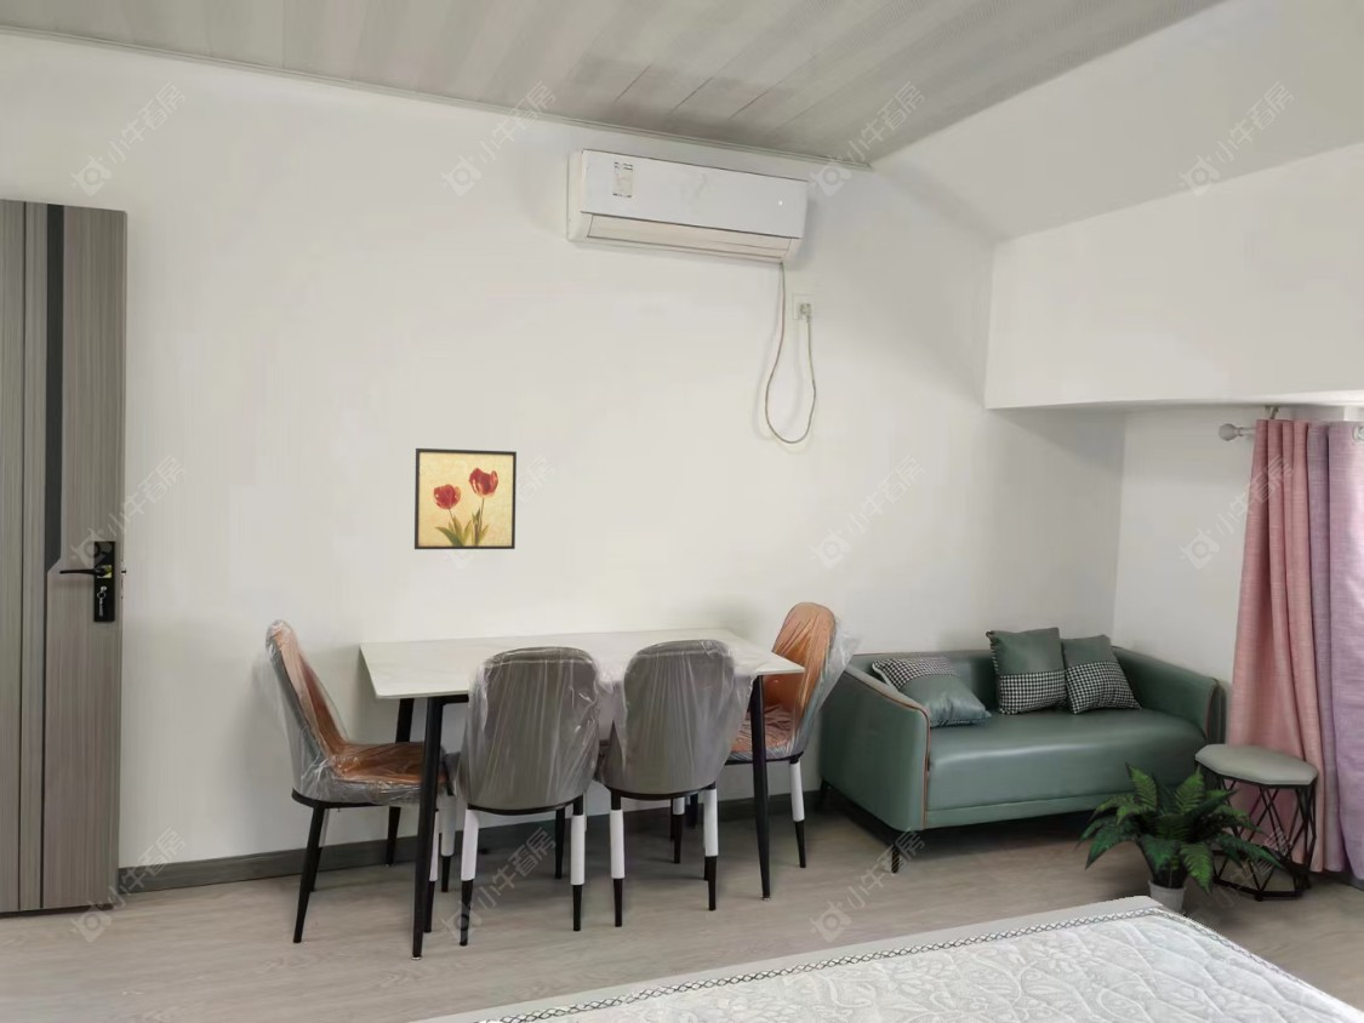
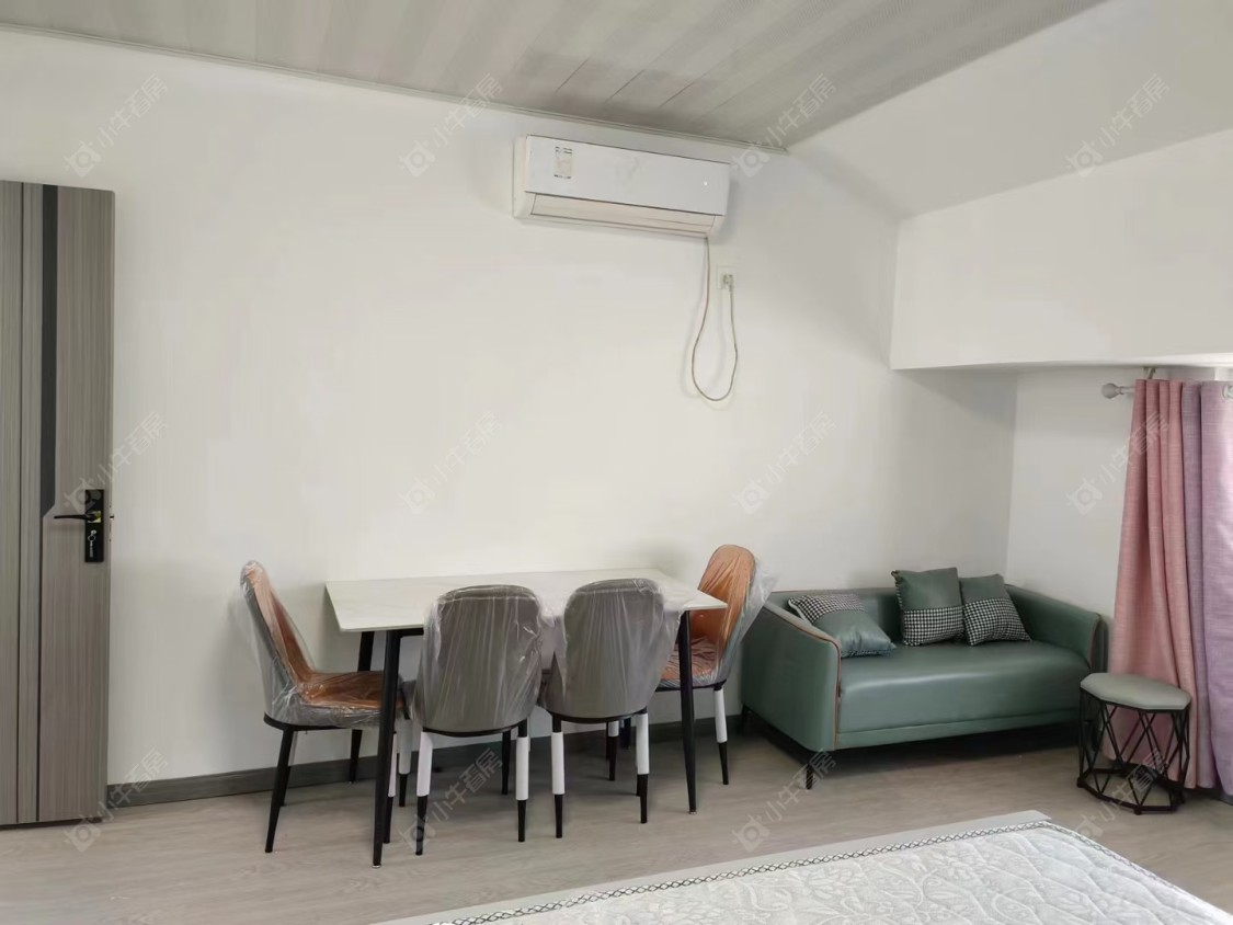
- potted plant (1172, 838)
- wall art (466, 499)
